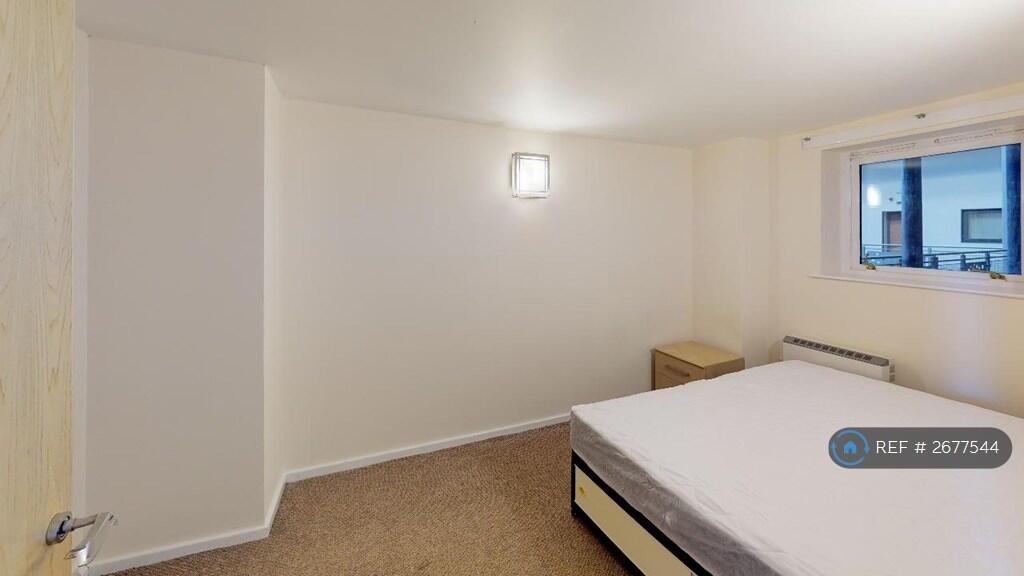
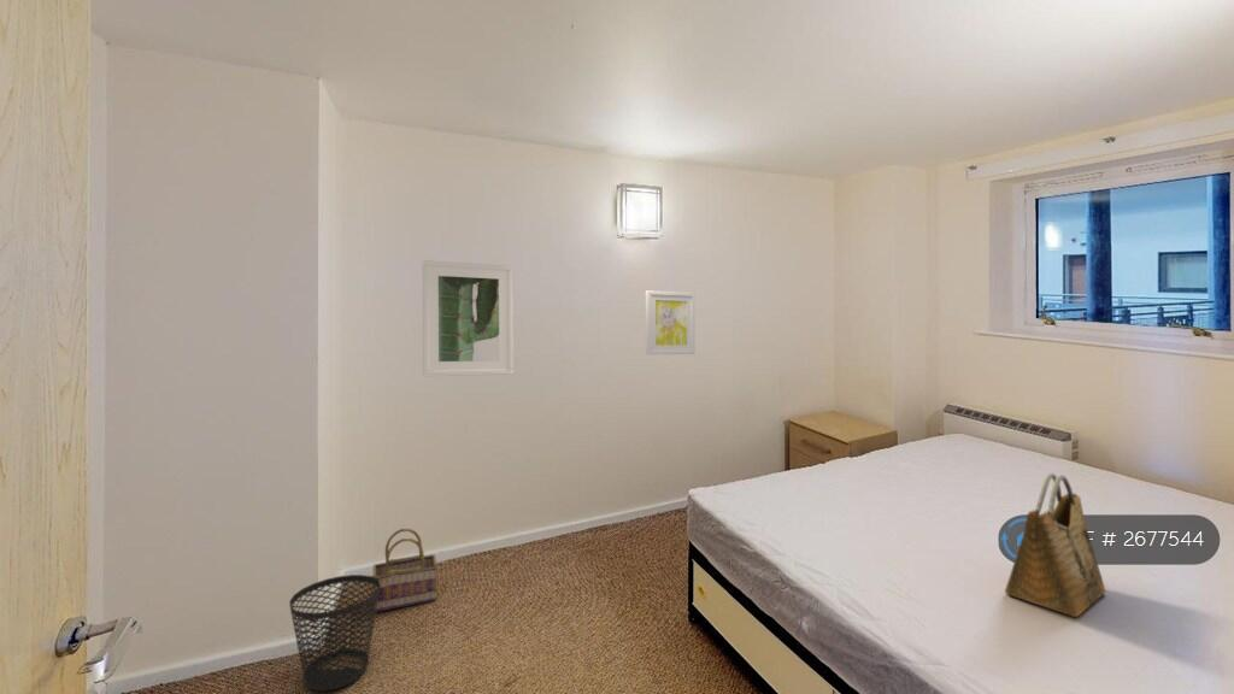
+ wastebasket (336, 633)
+ basket (405, 565)
+ wall art (670, 323)
+ grocery bag (1054, 534)
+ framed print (469, 319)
